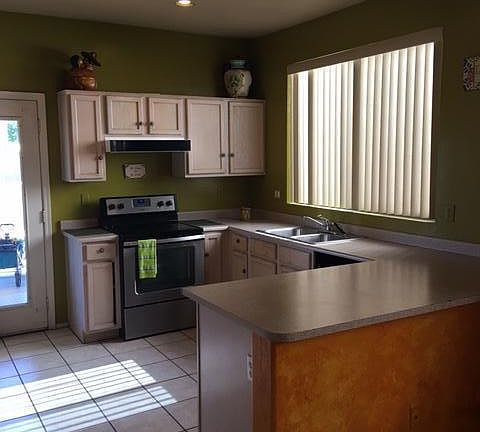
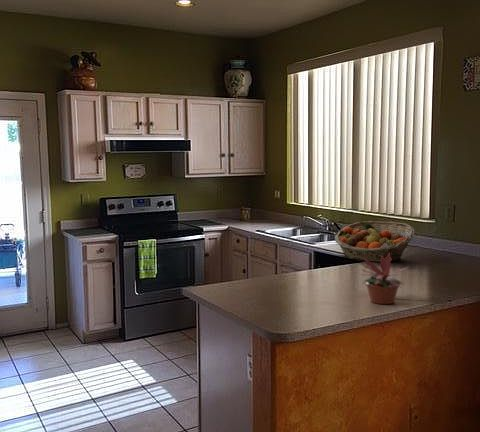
+ potted plant (382, 277)
+ fruit basket (373, 240)
